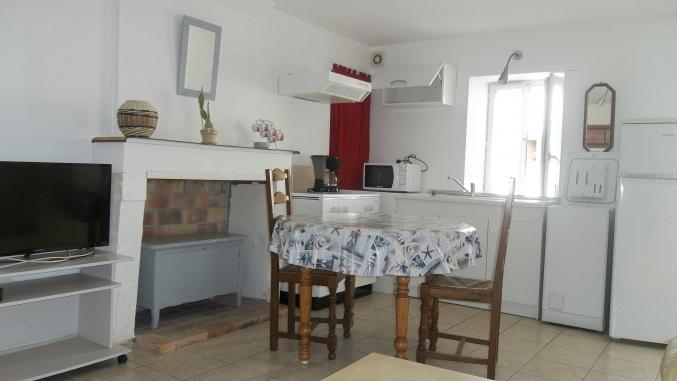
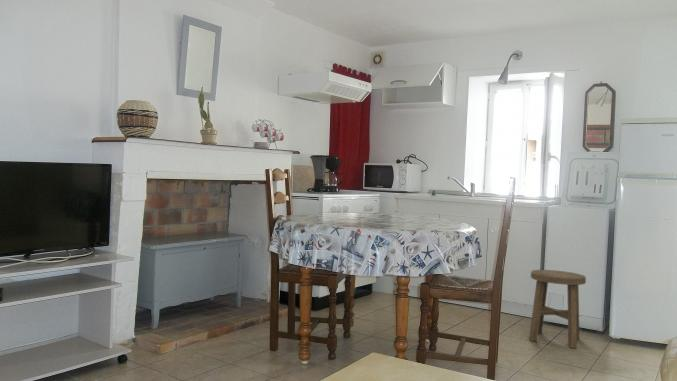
+ stool (554, 309)
